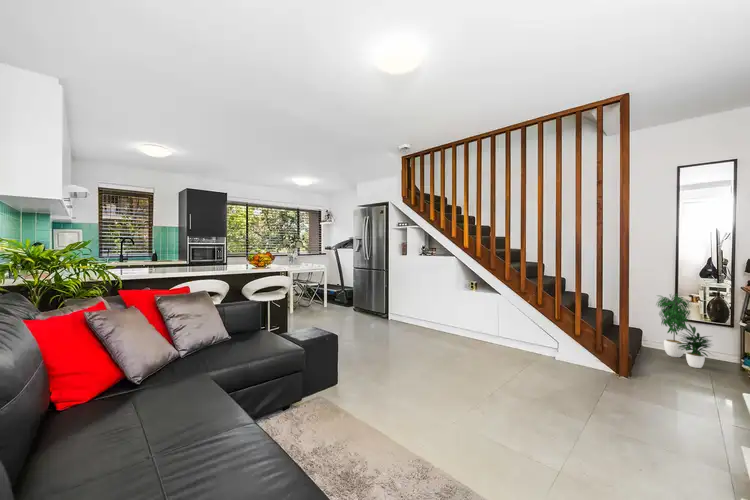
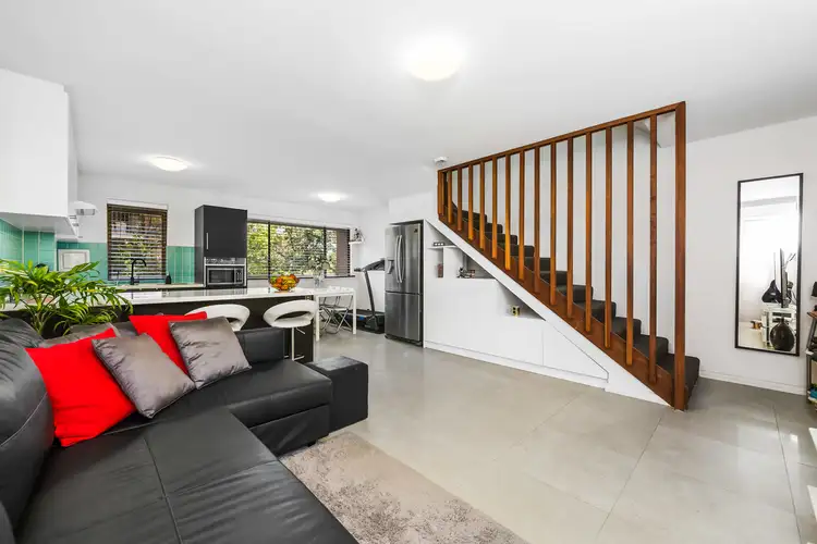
- potted plant (682, 326)
